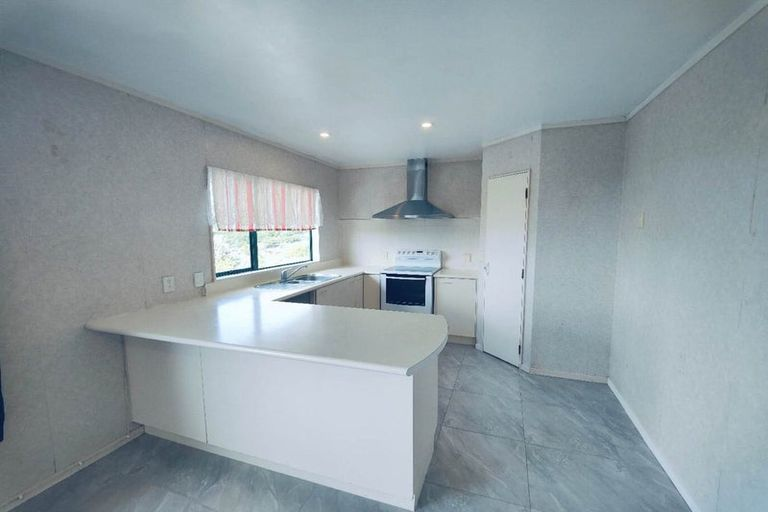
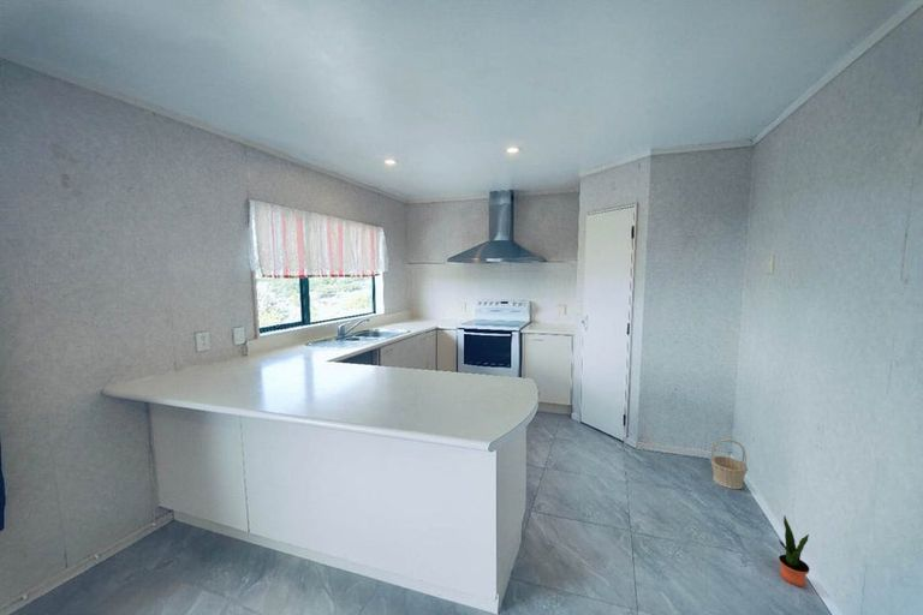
+ basket (728, 460)
+ potted plant (790, 549)
